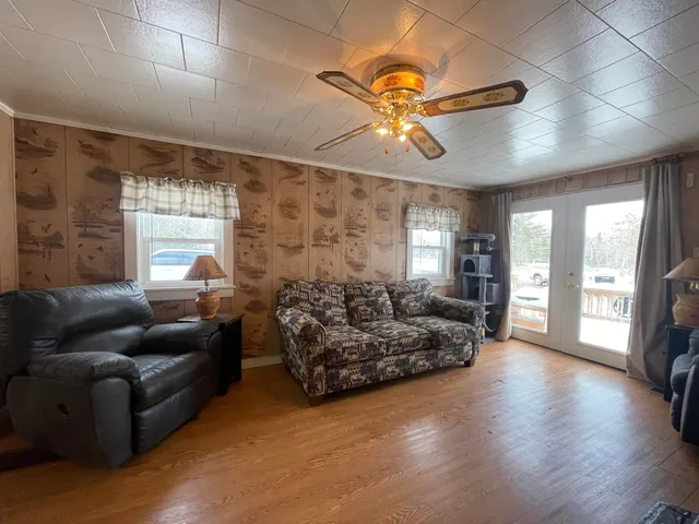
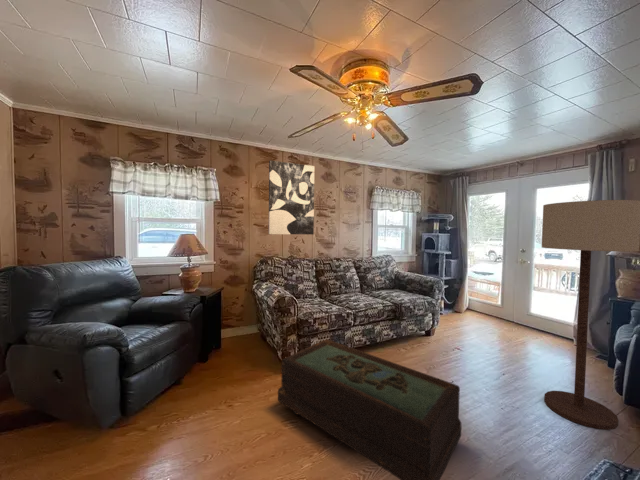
+ wall art (292, 199)
+ coffee table (362, 397)
+ floor lamp (583, 308)
